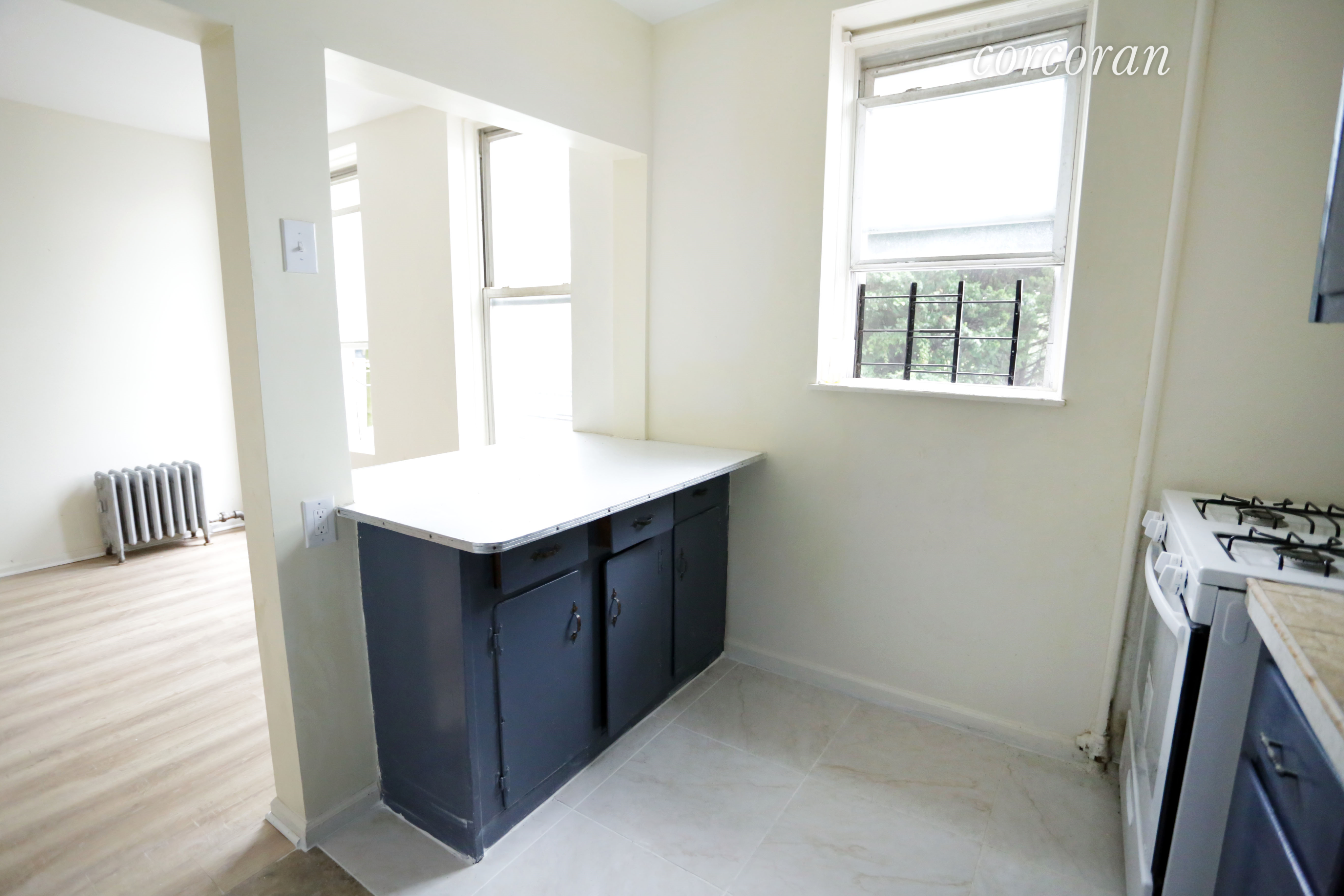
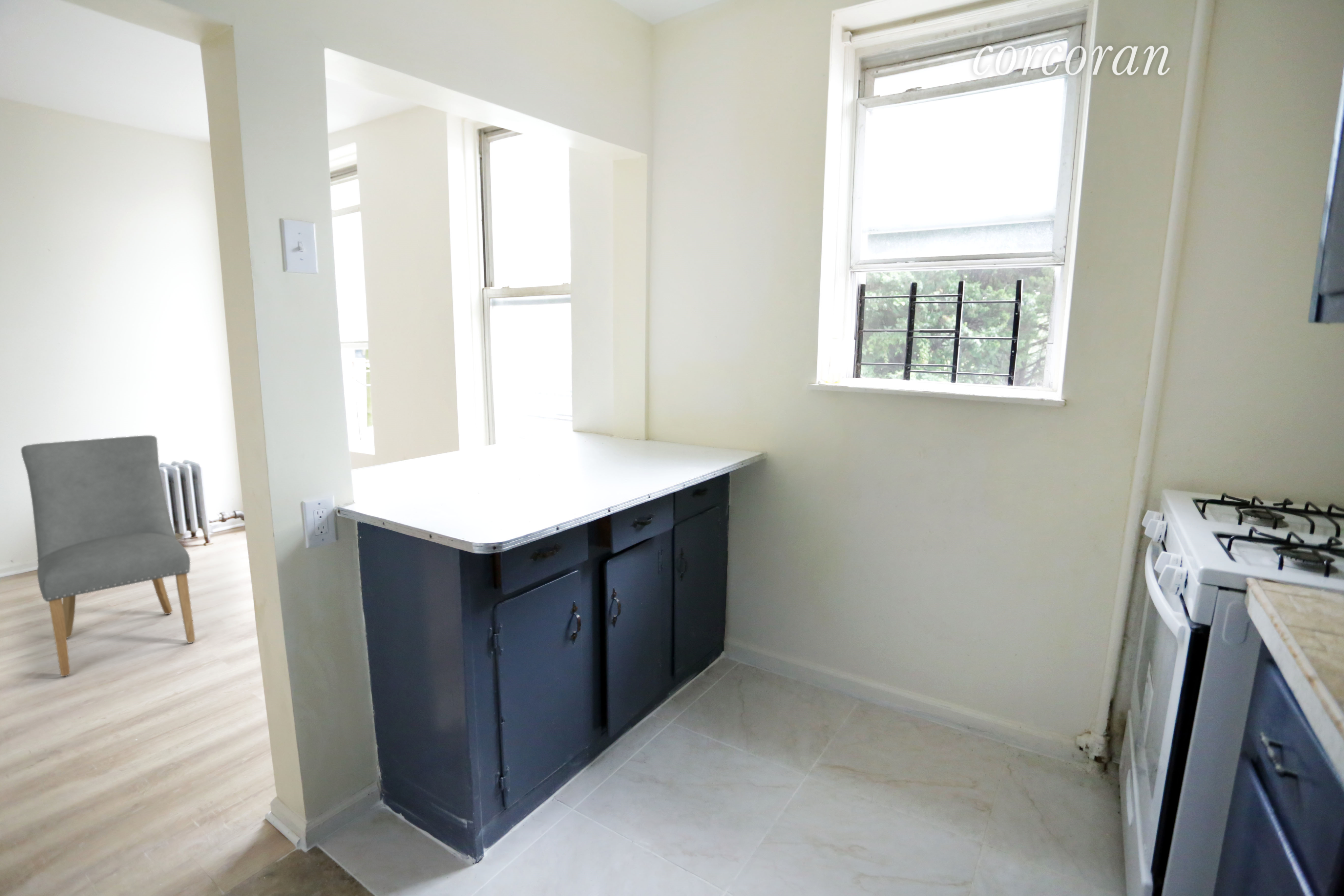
+ chair (111, 544)
